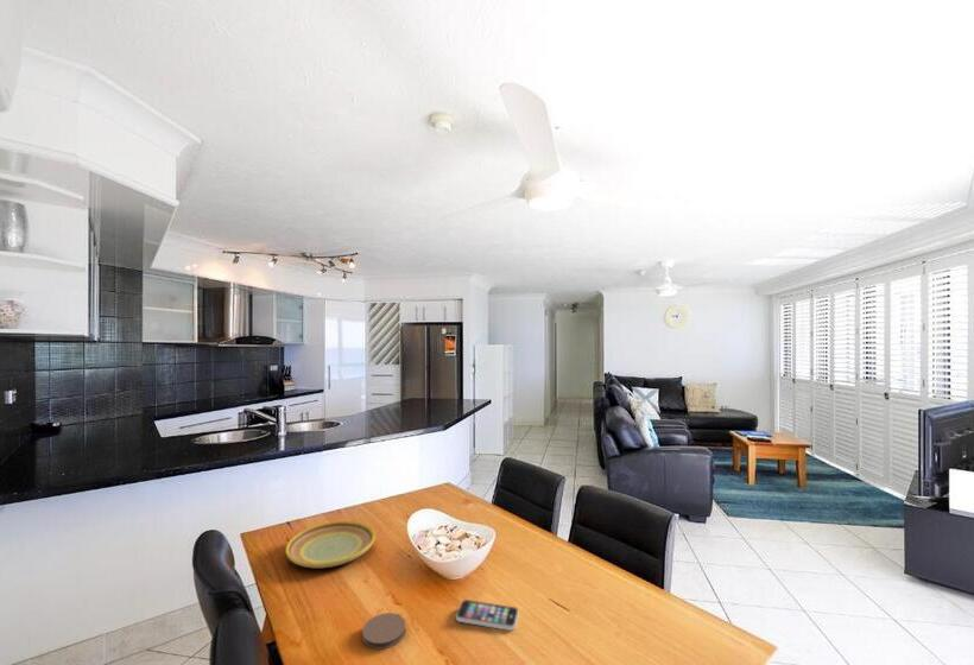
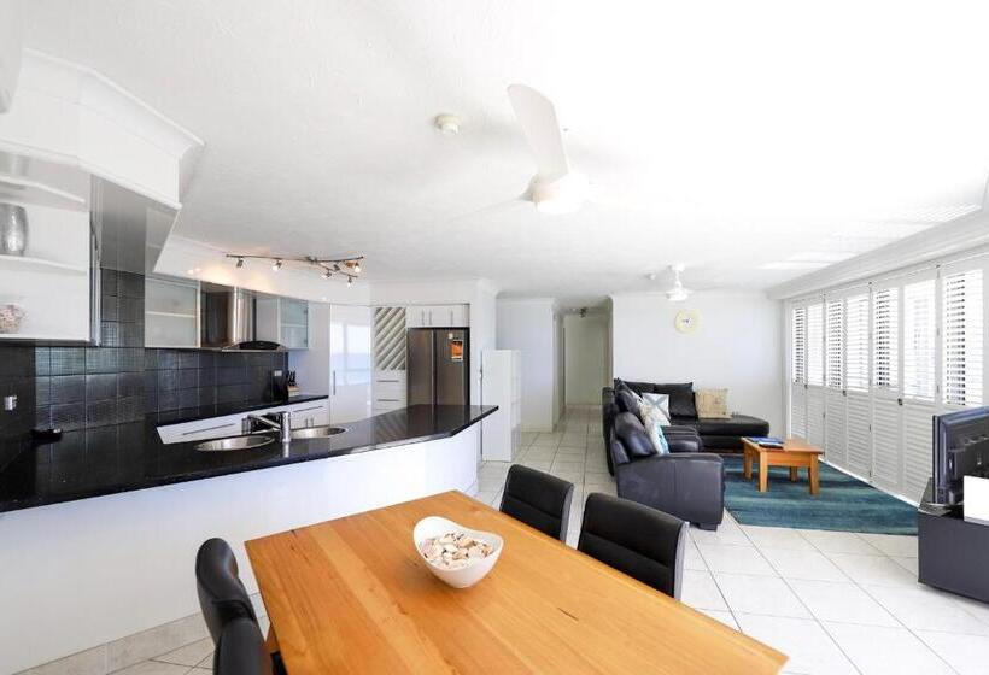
- coaster (384, 629)
- smartphone (487, 614)
- plate (331, 545)
